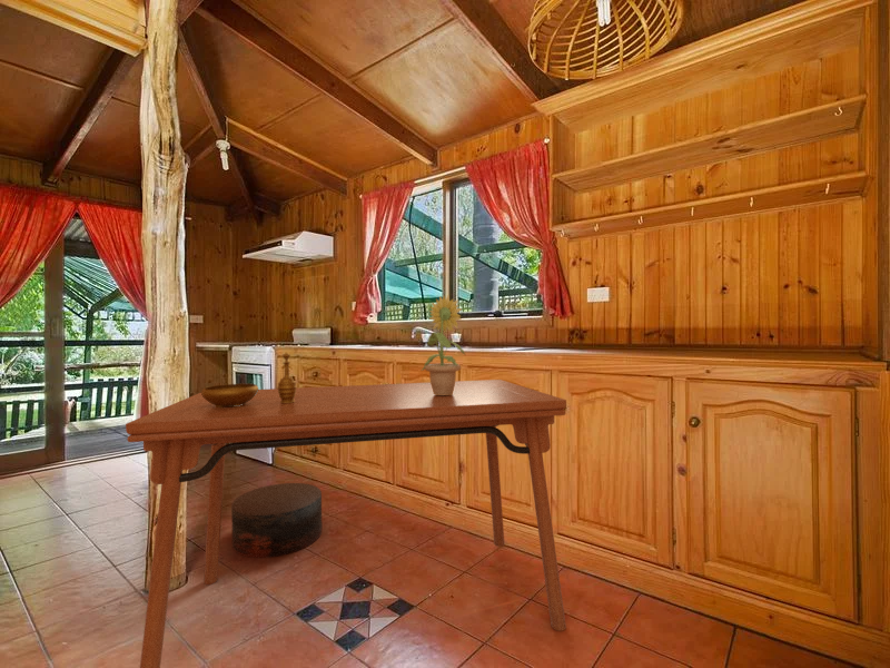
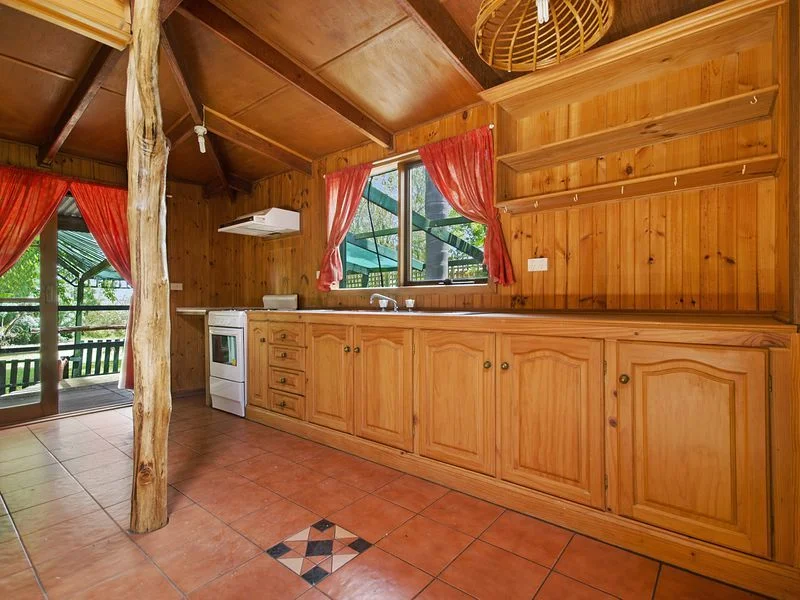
- decorative bowl (250, 384)
- sunflower (437, 344)
- dining table (362, 441)
- stool (278, 517)
